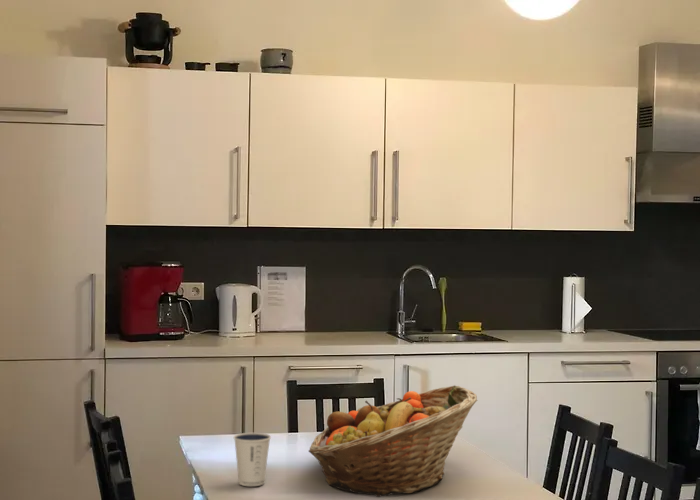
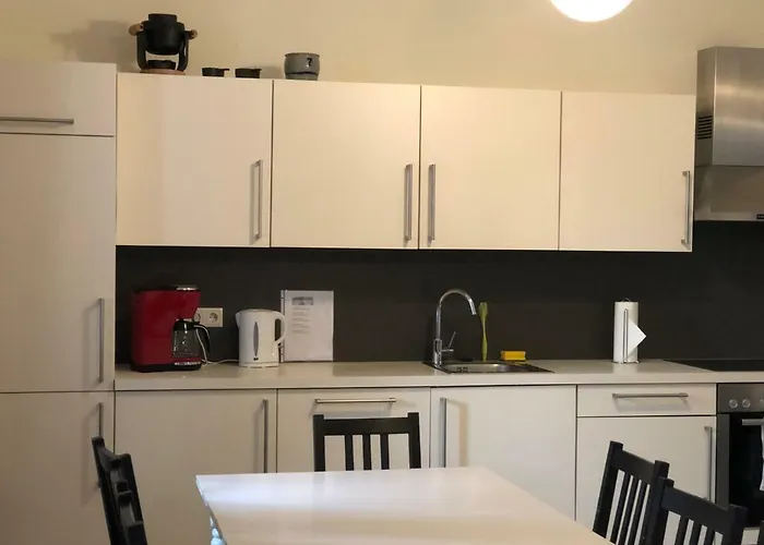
- dixie cup (251, 460)
- fruit basket (393, 433)
